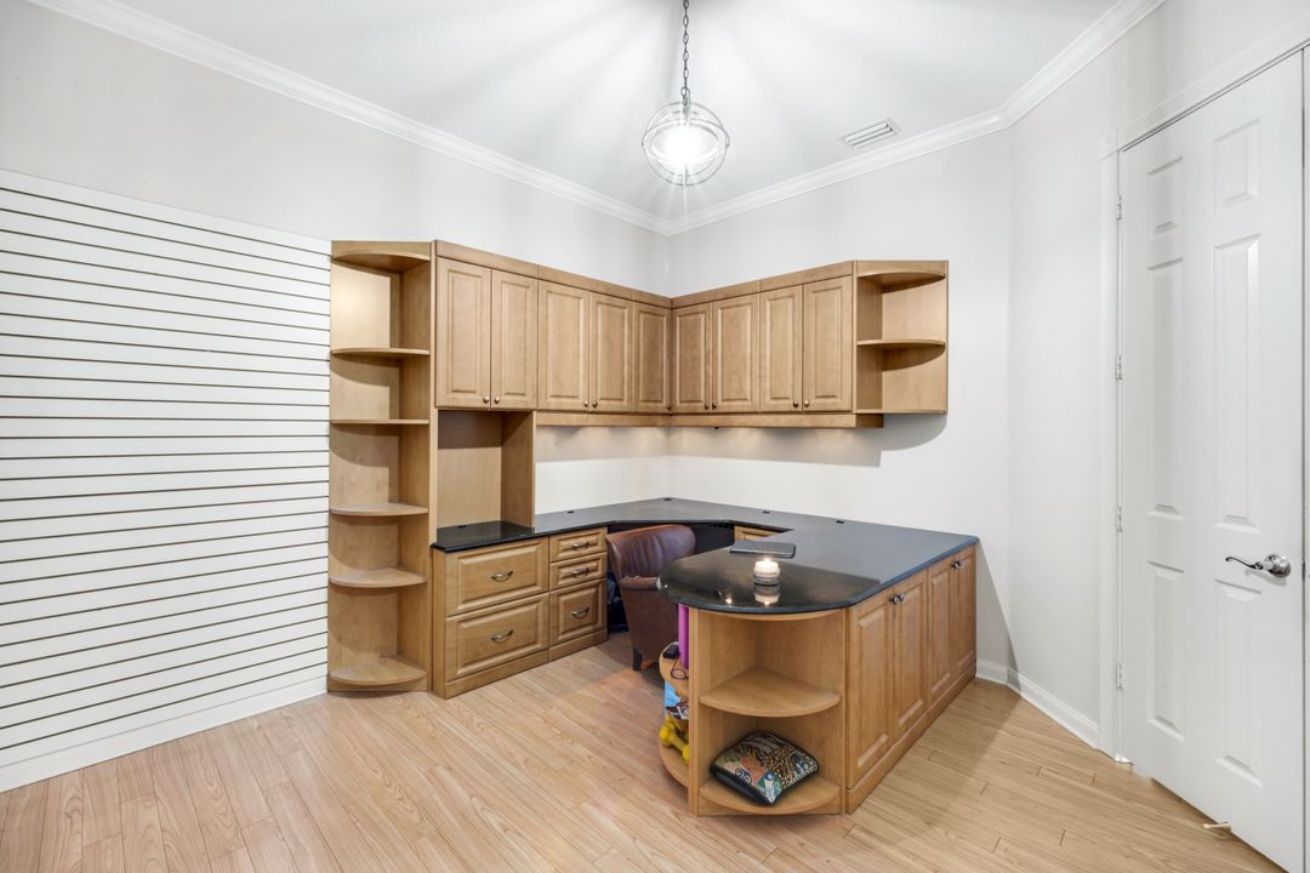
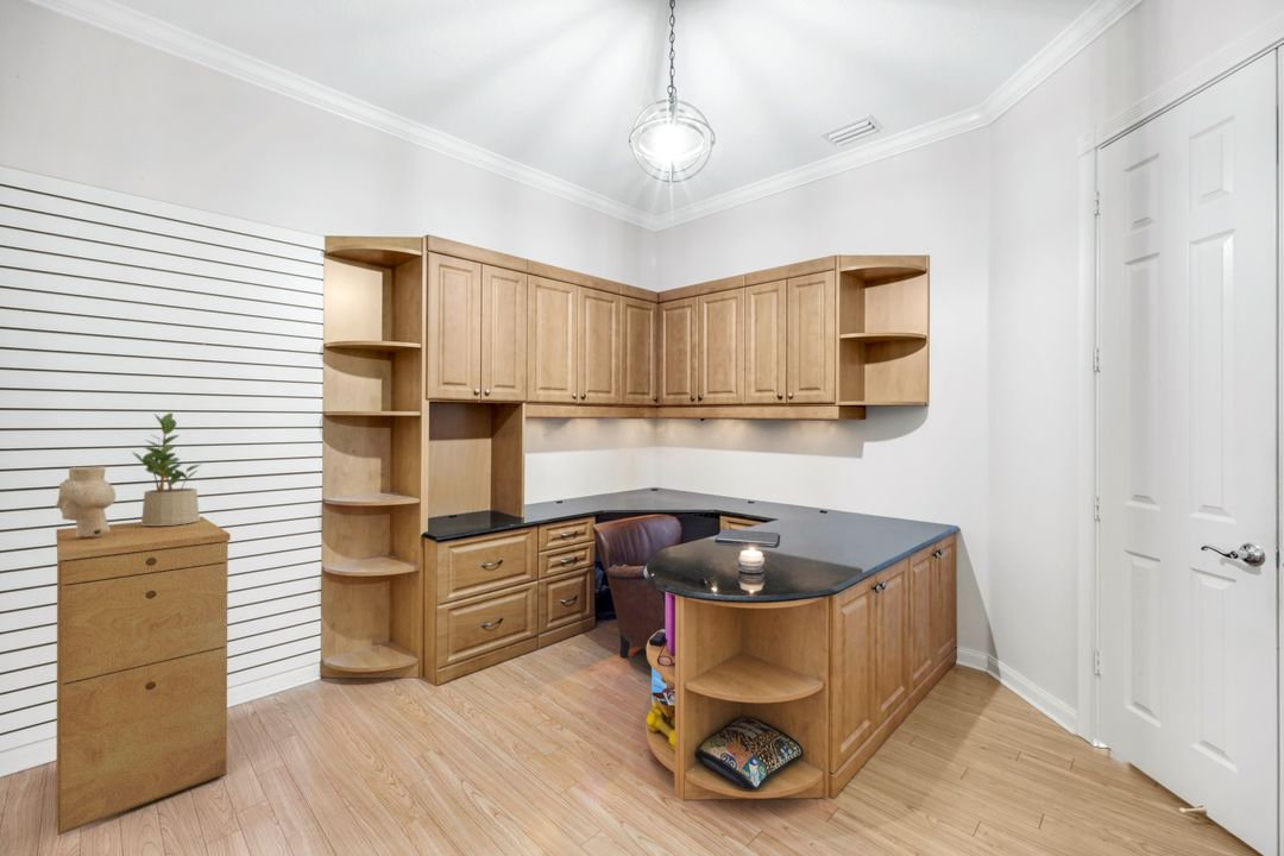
+ filing cabinet (141, 650)
+ potted plant (170, 468)
+ decorative vase (86, 502)
